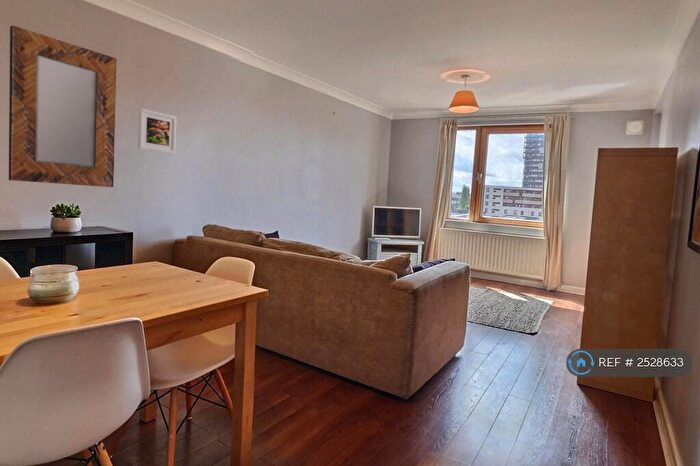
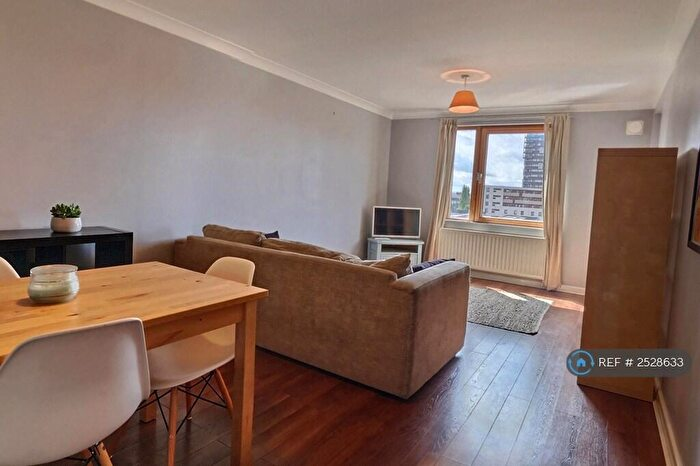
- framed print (157, 132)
- home mirror (66, 114)
